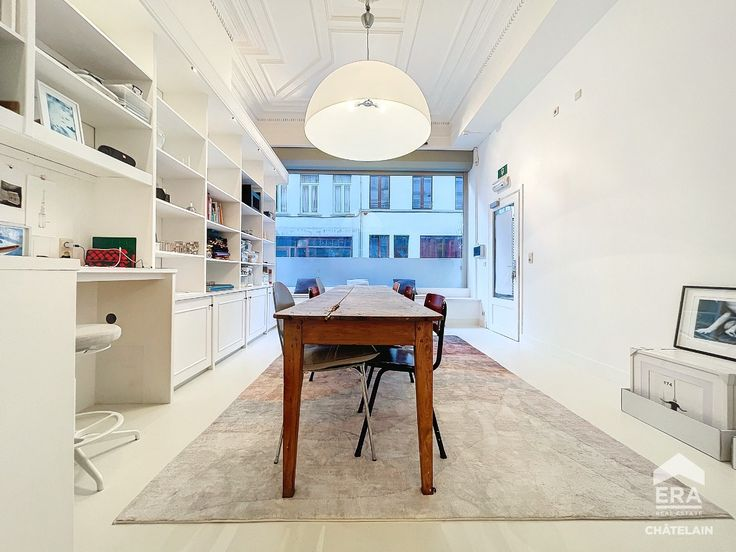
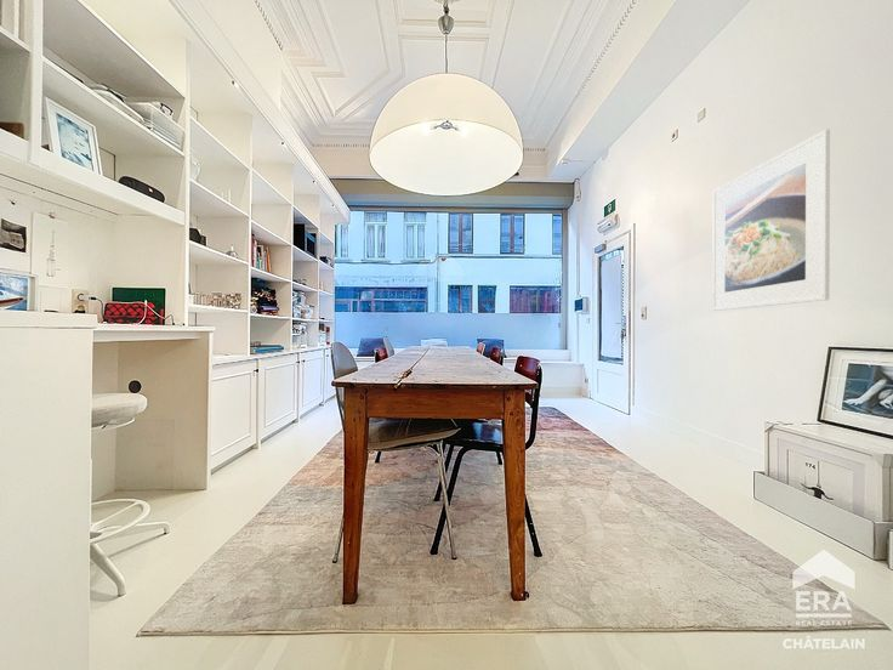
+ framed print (761, 235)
